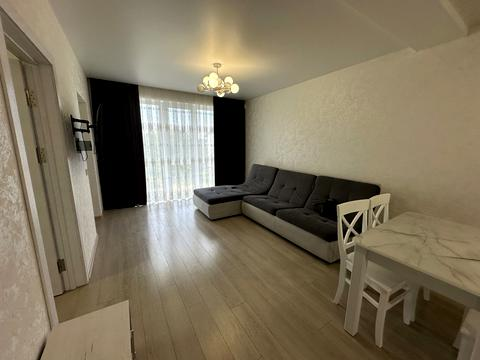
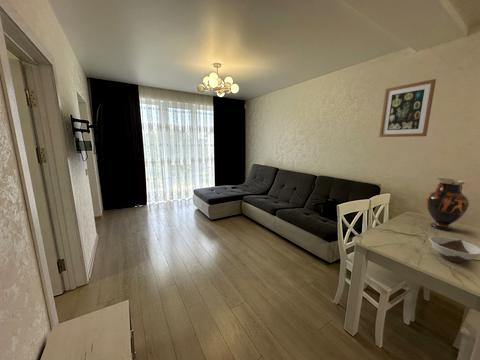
+ wall art (404, 111)
+ bowl (453, 251)
+ vase (446, 204)
